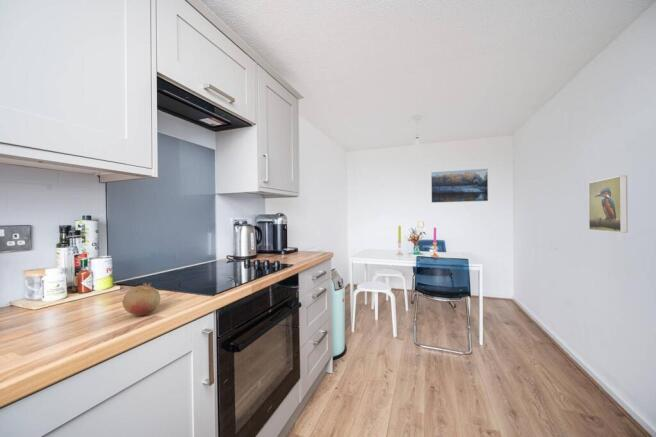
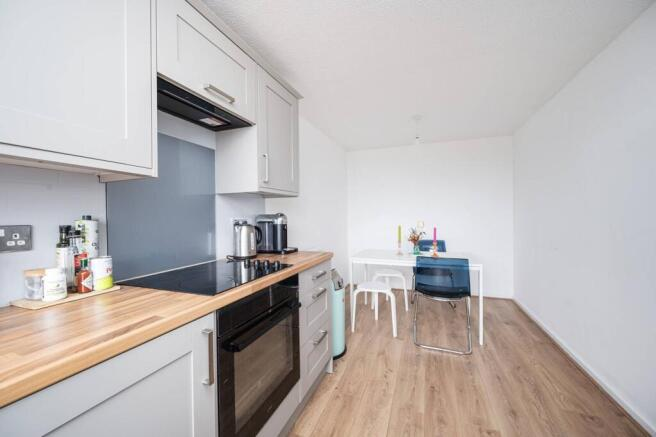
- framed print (458, 186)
- fruit (142, 298)
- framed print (606, 205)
